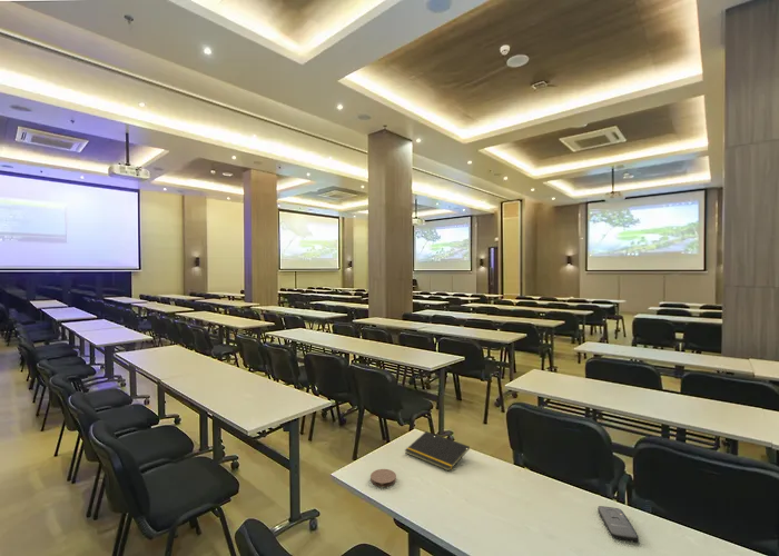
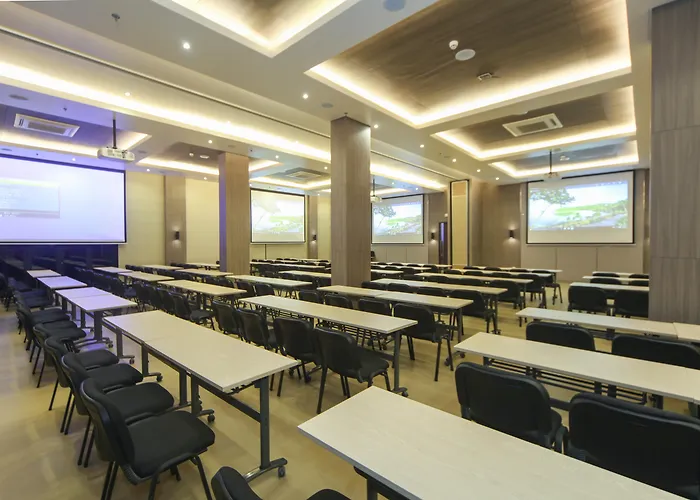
- coaster (383, 477)
- notepad (436, 449)
- smartphone (617, 523)
